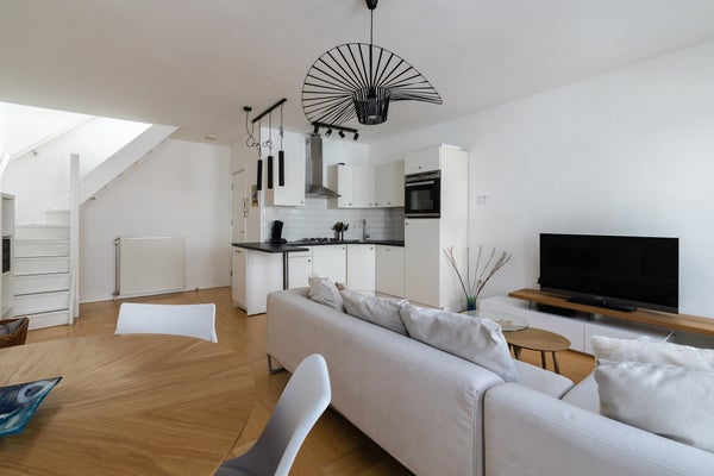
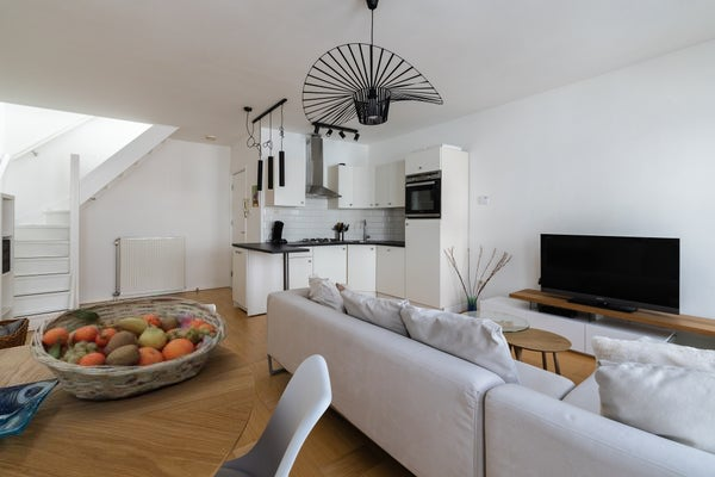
+ fruit basket (141, 340)
